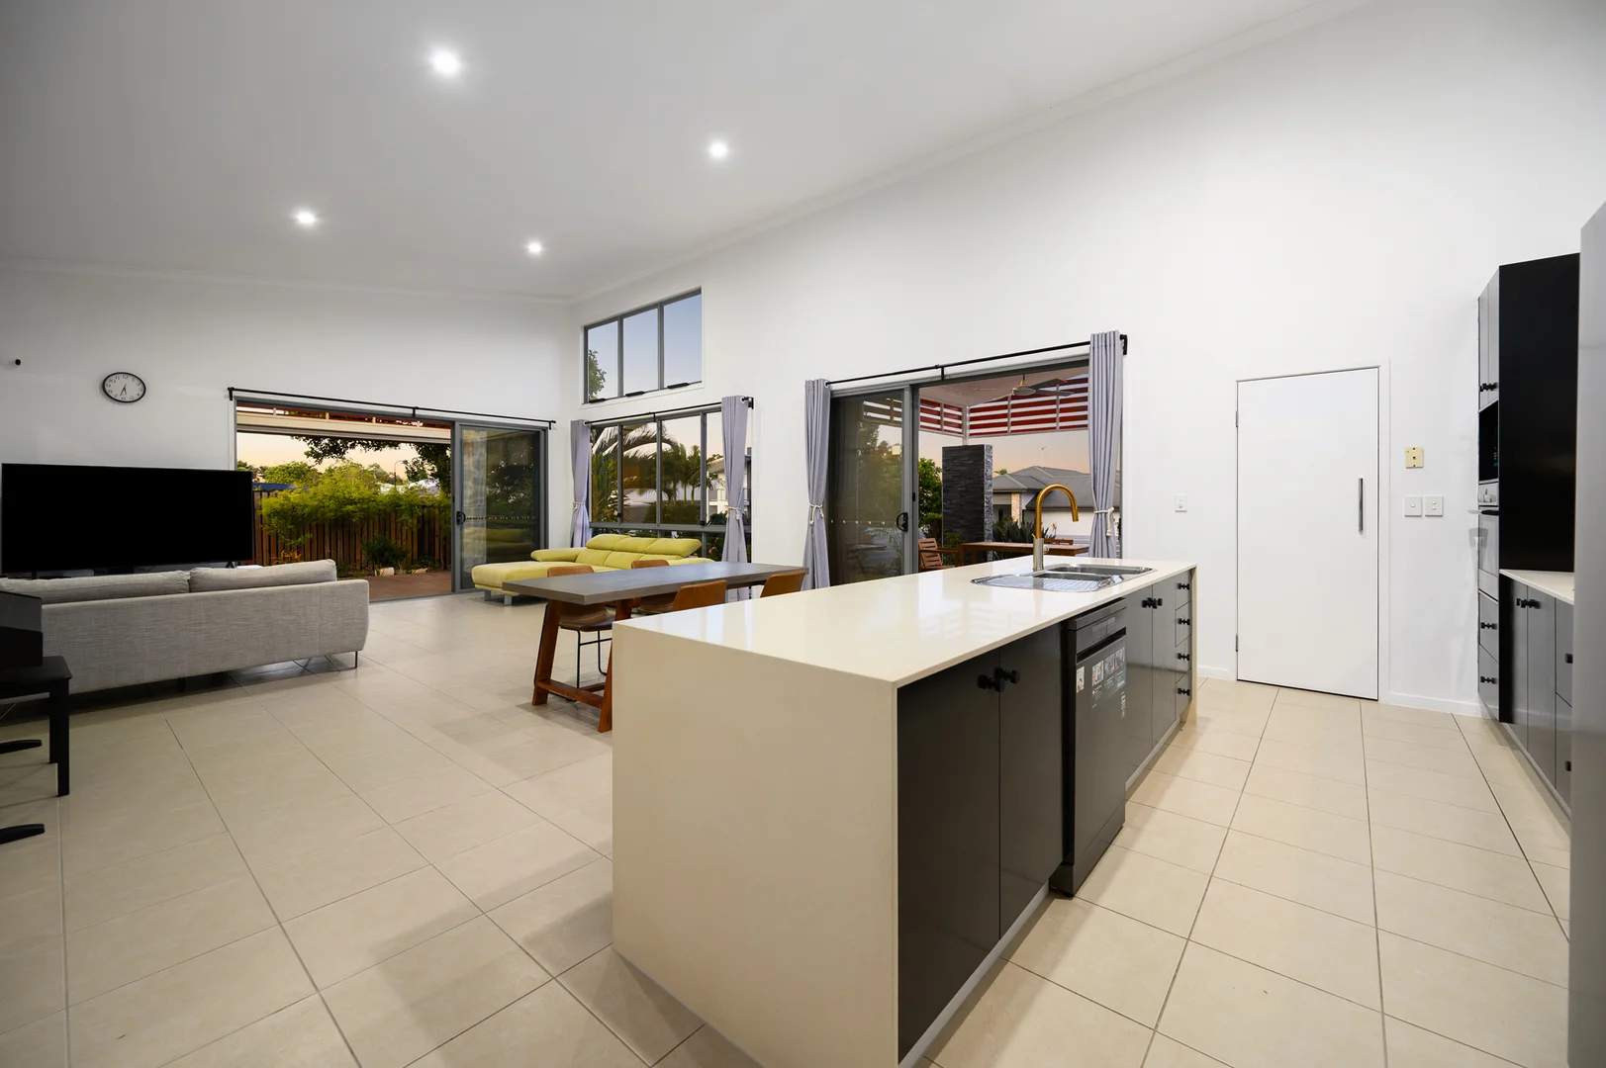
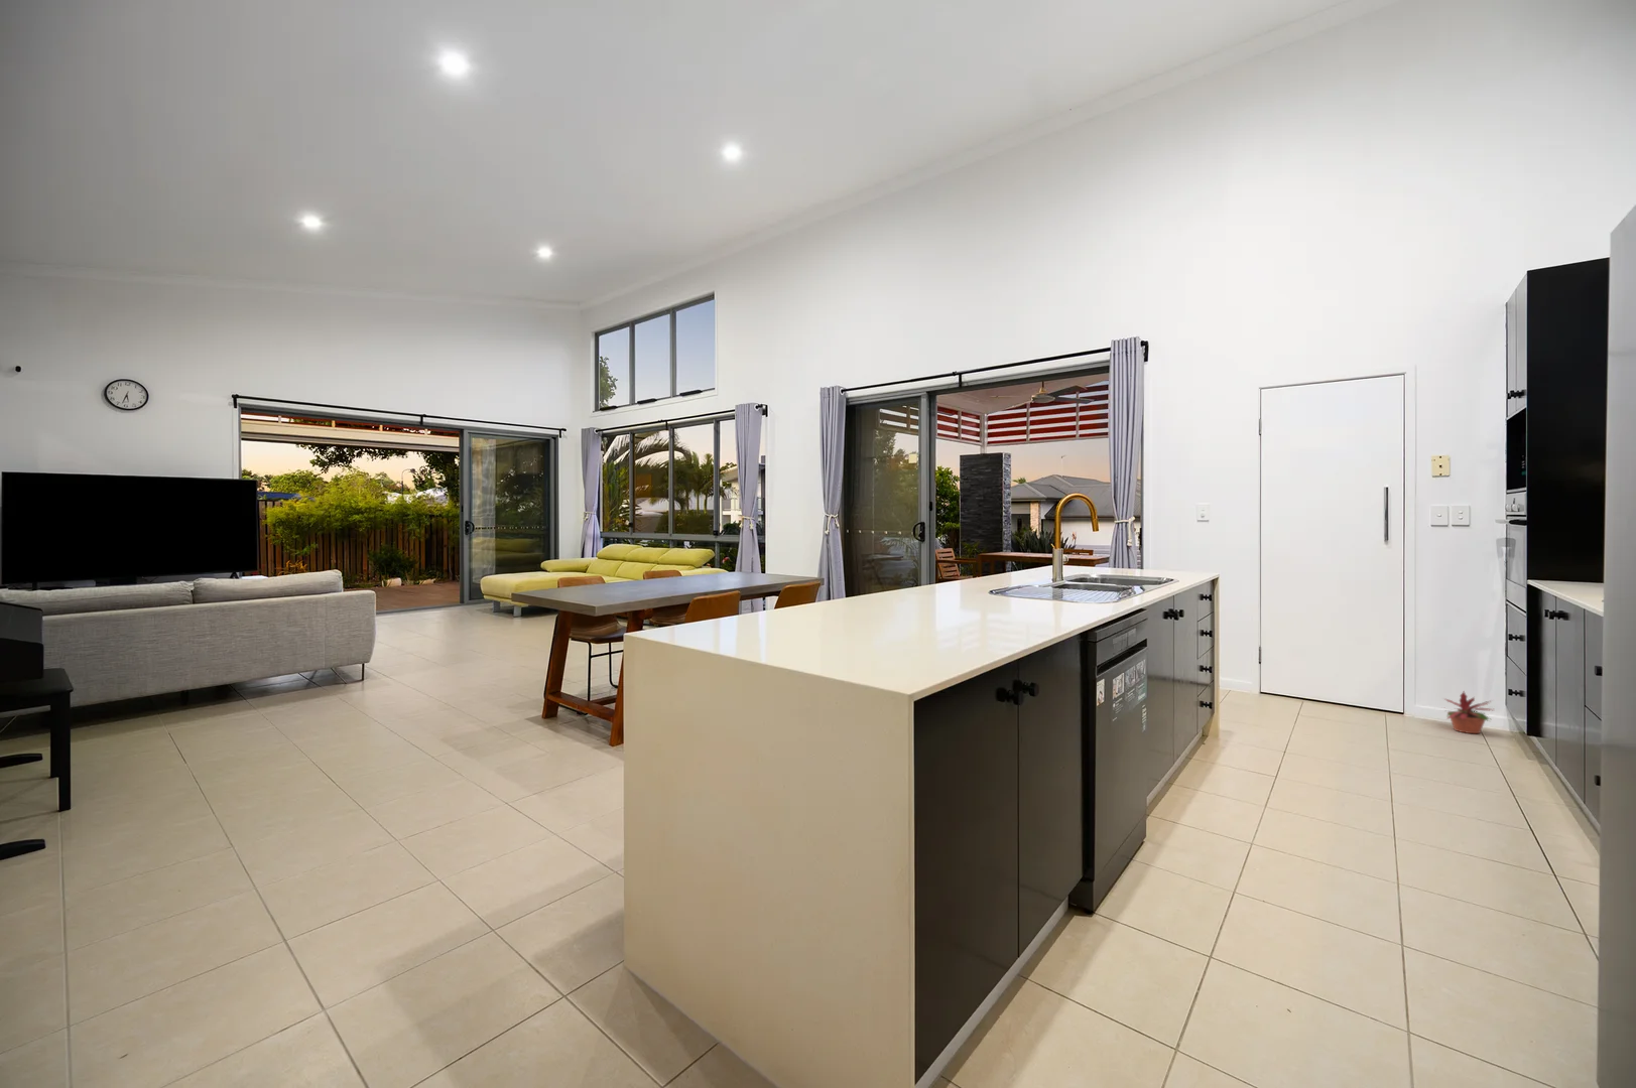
+ potted plant (1467, 709)
